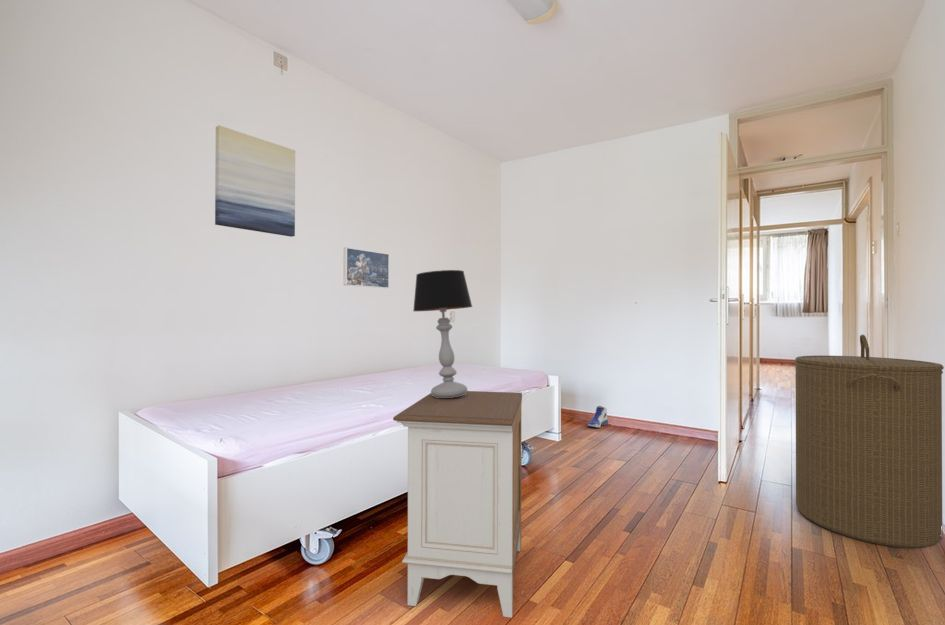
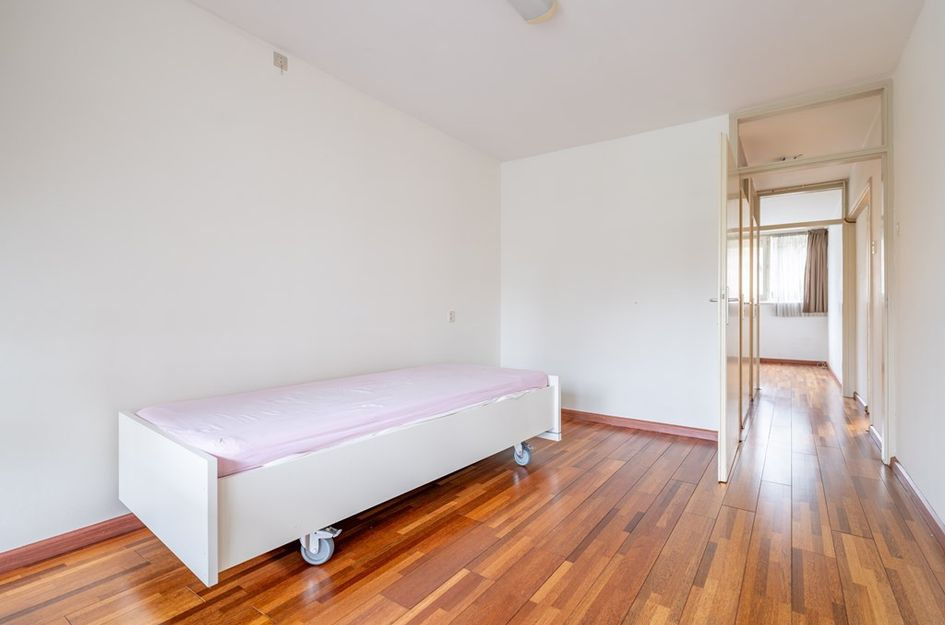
- nightstand (465, 487)
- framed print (367, 268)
- laundry hamper (863, 427)
- sneaker (597, 416)
- wall art (257, 185)
- table lamp (448, 334)
